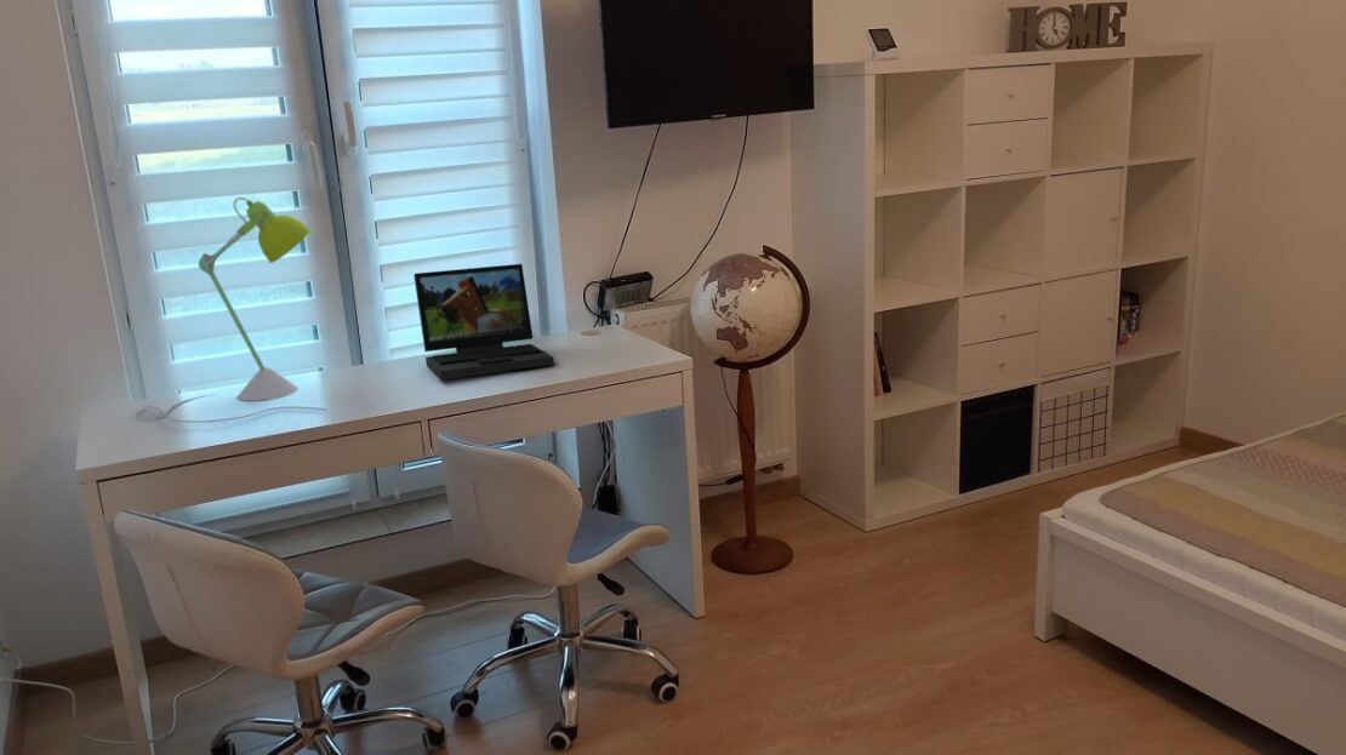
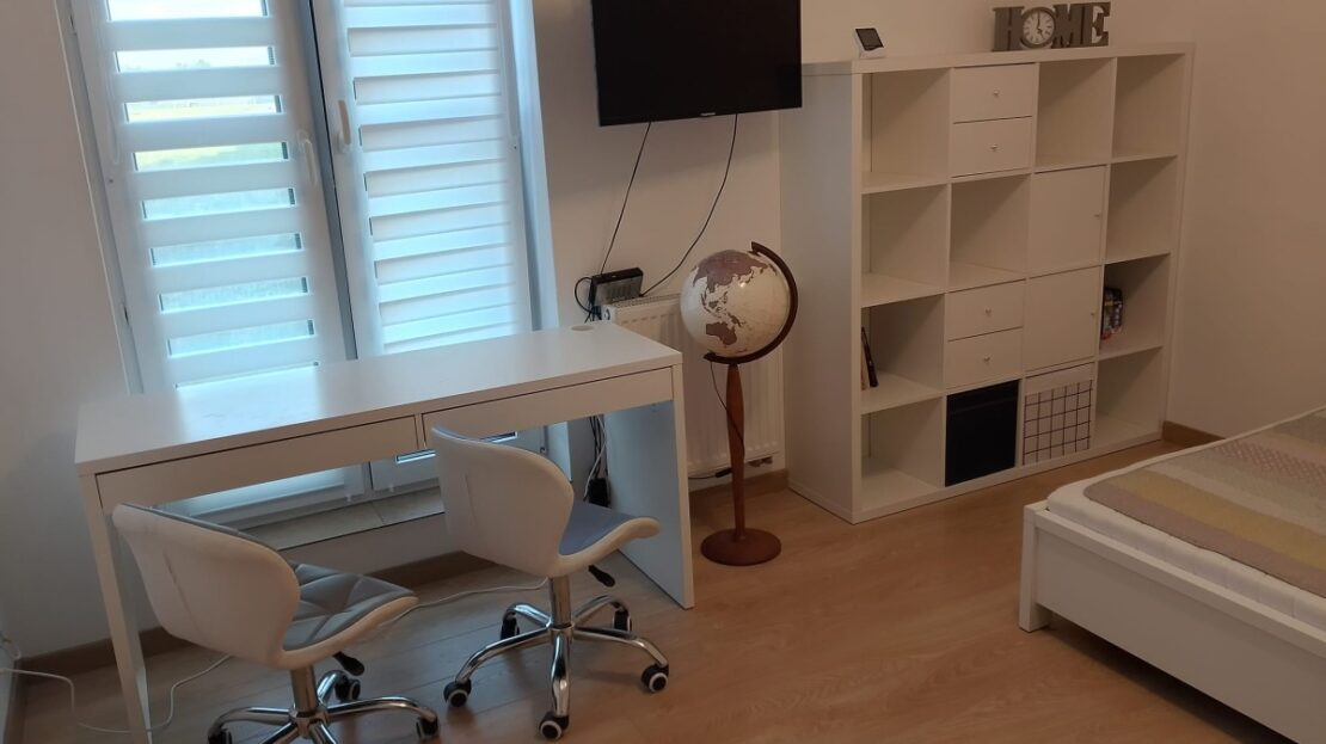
- laptop (483, 318)
- desk lamp (233, 309)
